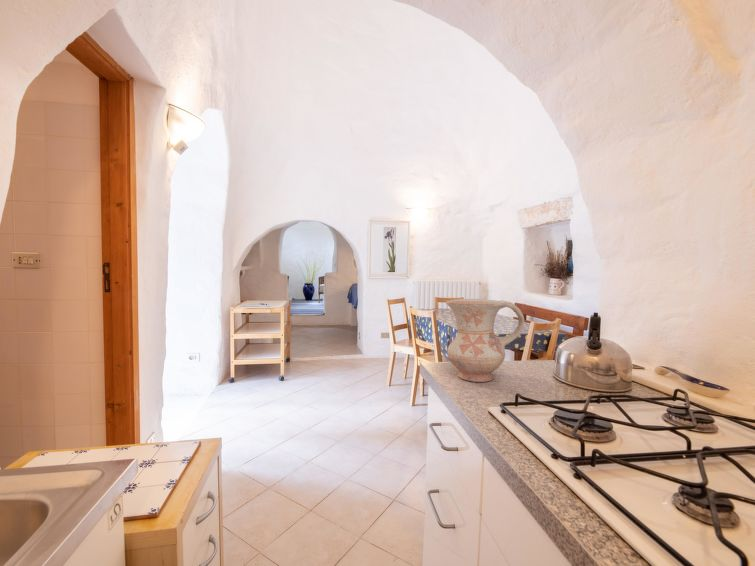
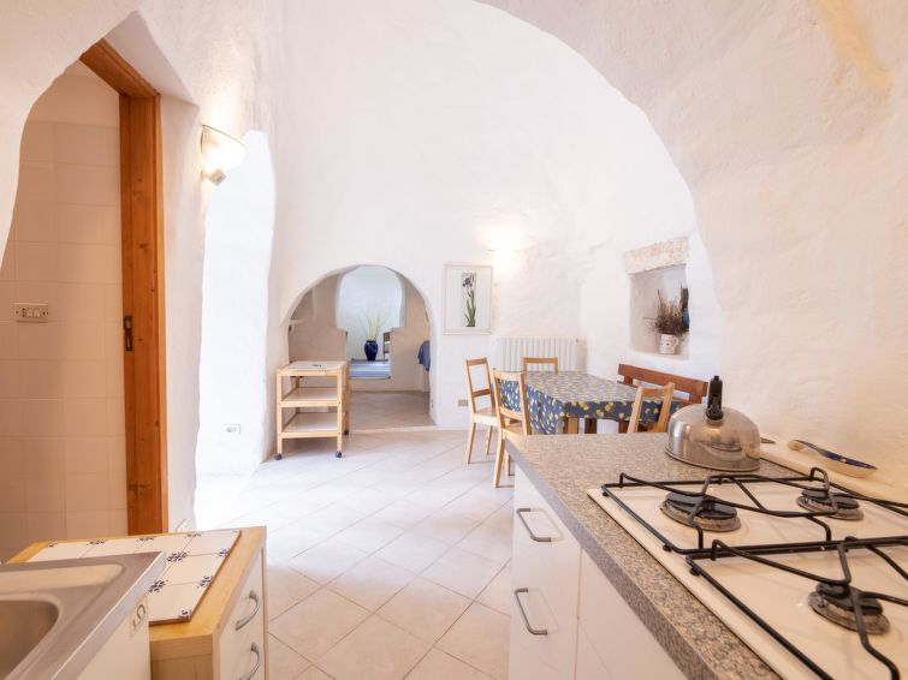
- ceramic jug (483, 338)
